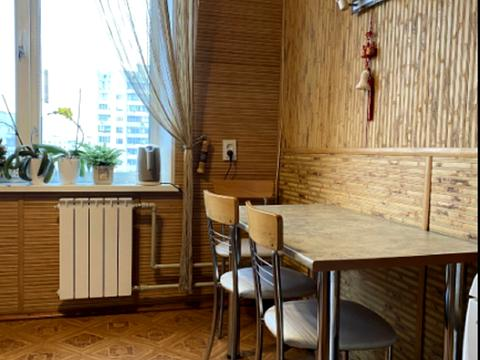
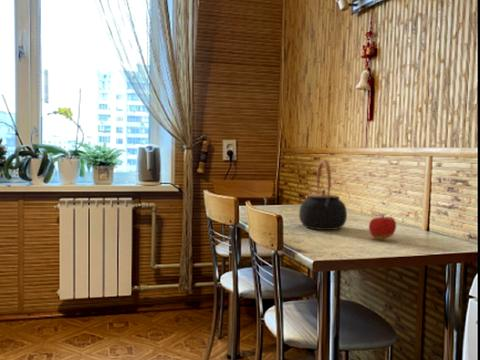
+ fruit (381, 226)
+ teapot (324, 193)
